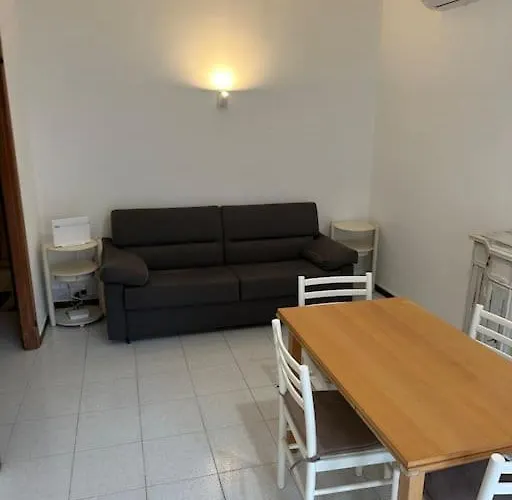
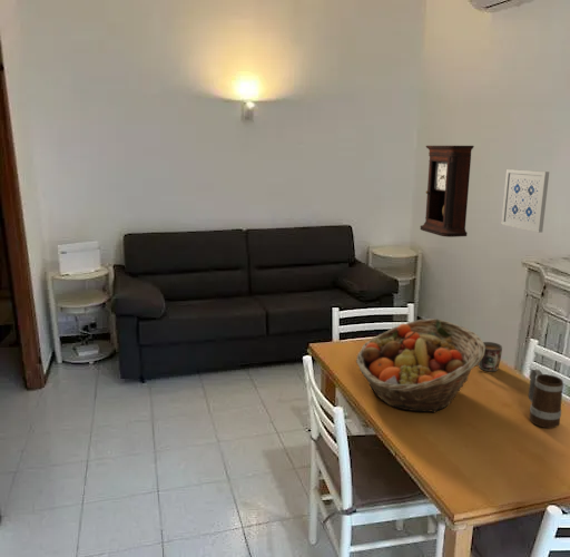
+ pendulum clock (443, 189)
+ mug (542, 397)
+ fruit basket (417, 361)
+ mug (484, 356)
+ wall art (523, 199)
